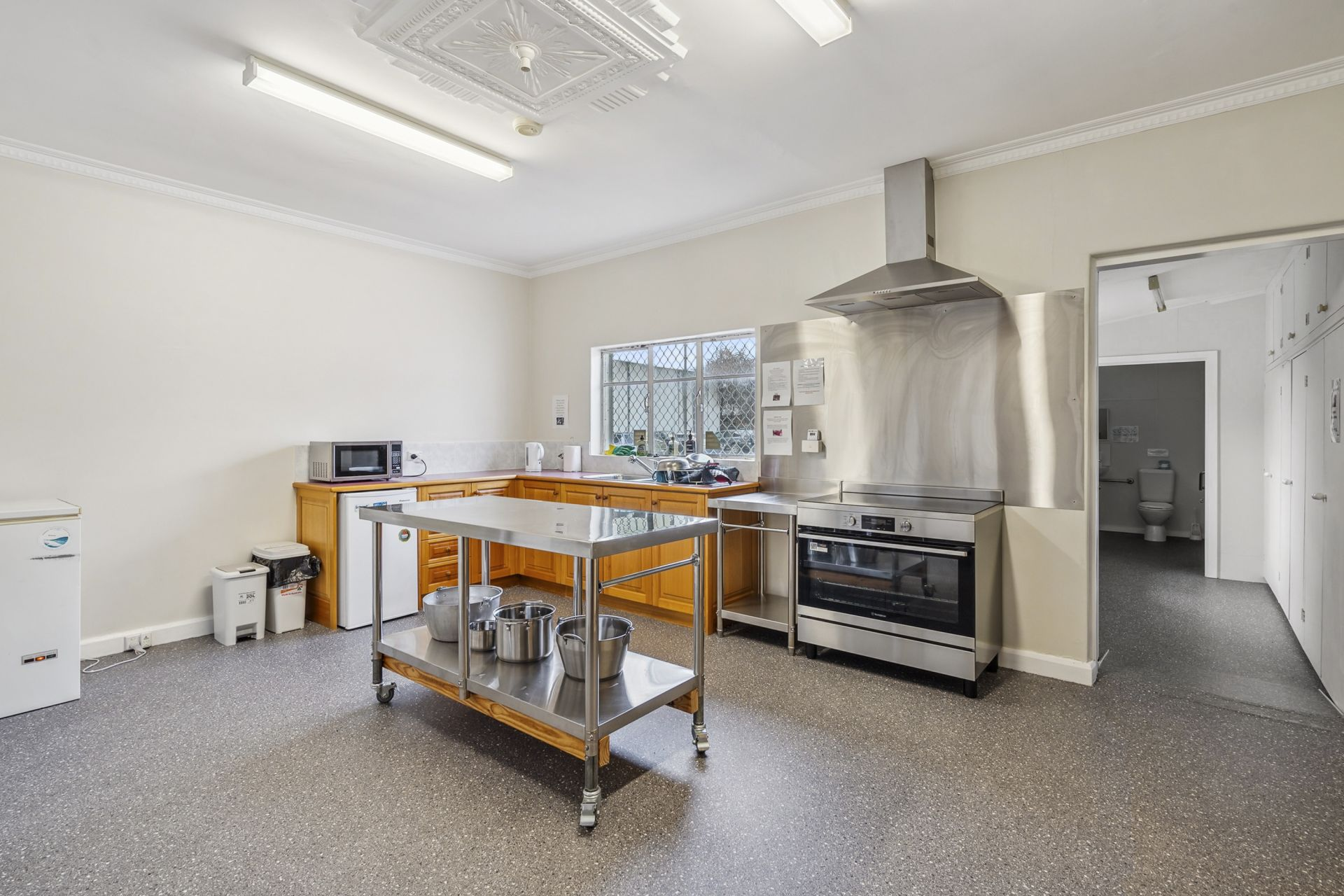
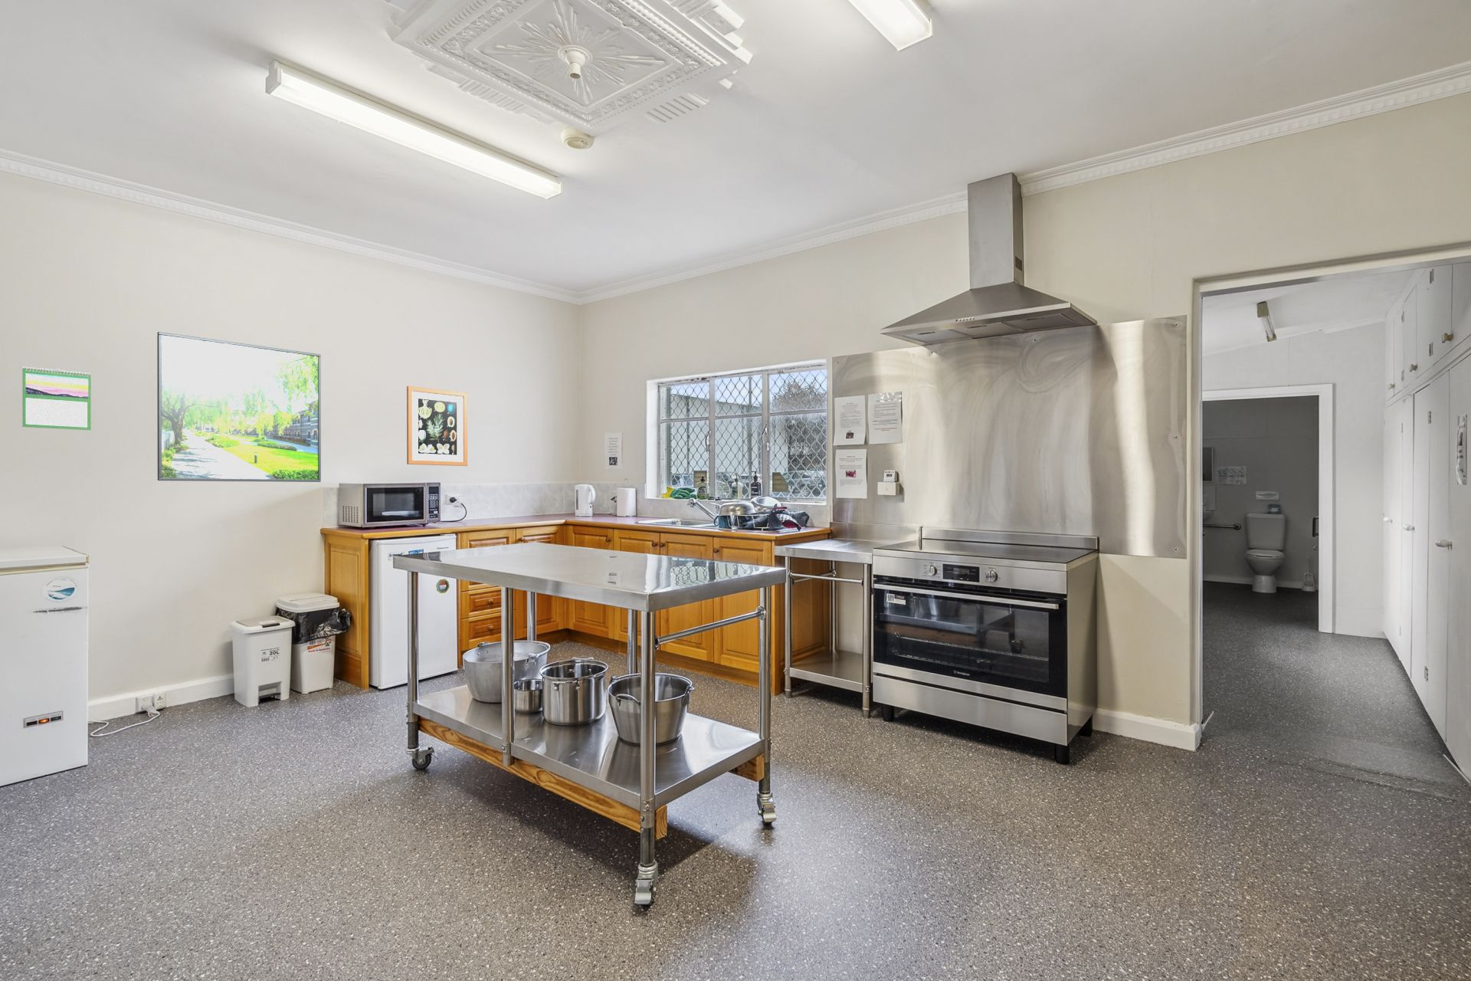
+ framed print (245, 413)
+ calendar (57, 399)
+ wall art (438, 427)
